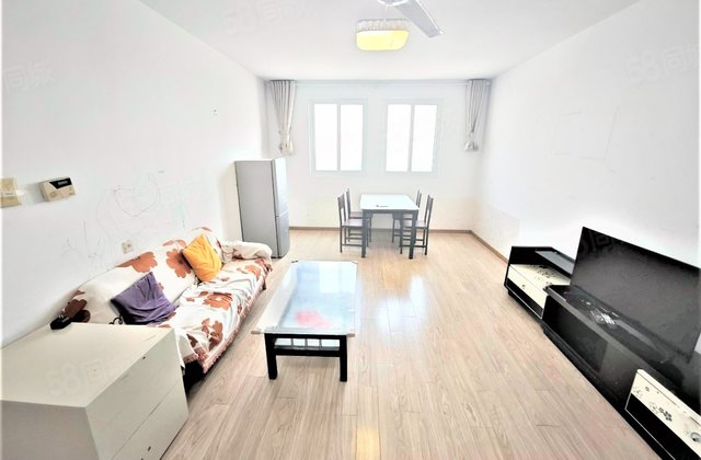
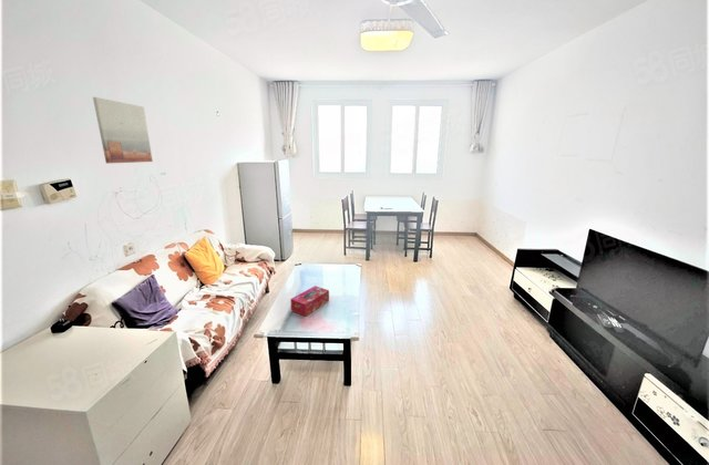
+ wall art (125, 133)
+ tissue box (310, 300)
